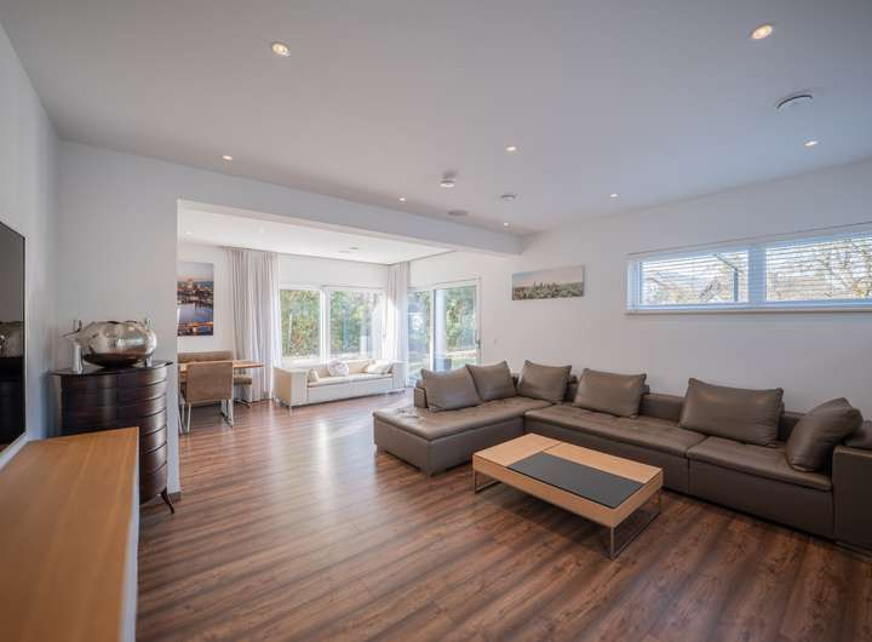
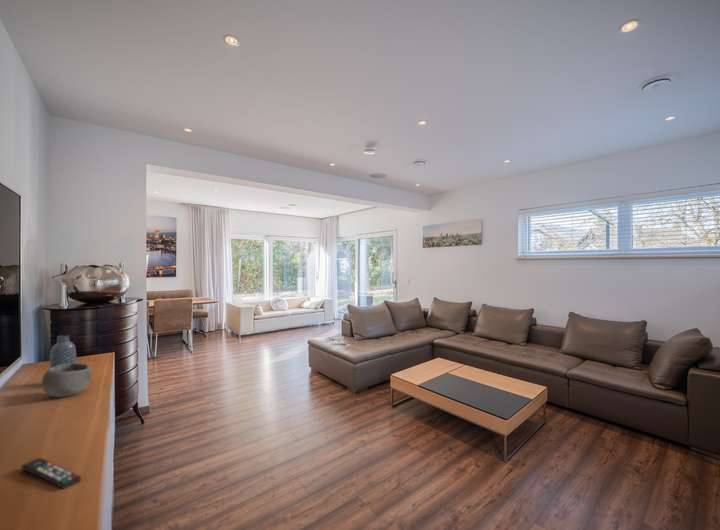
+ vase (63, 359)
+ remote control (50, 472)
+ bowl (67, 380)
